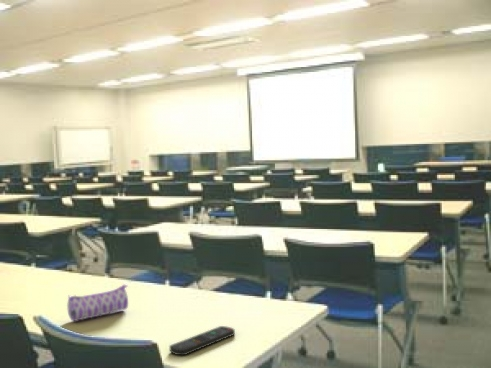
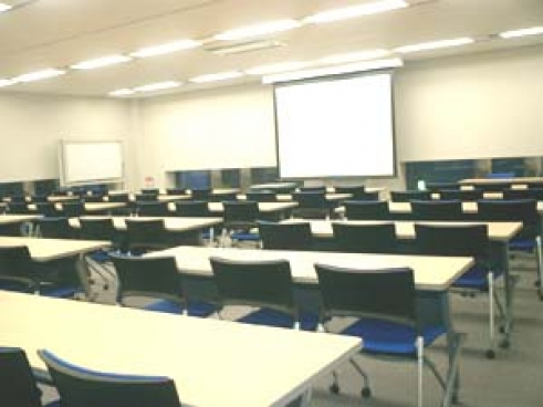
- pencil case (97, 302)
- remote control (203, 339)
